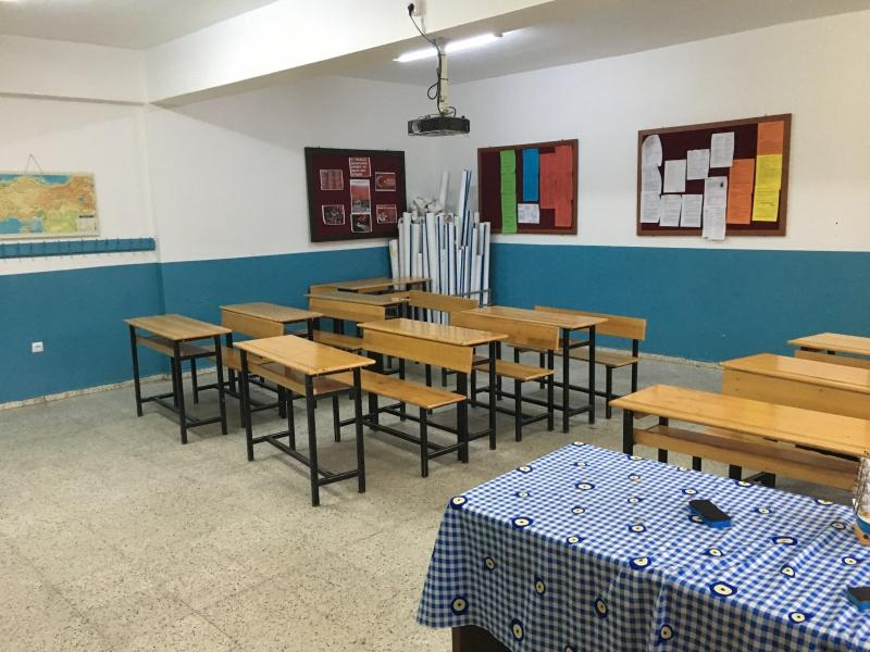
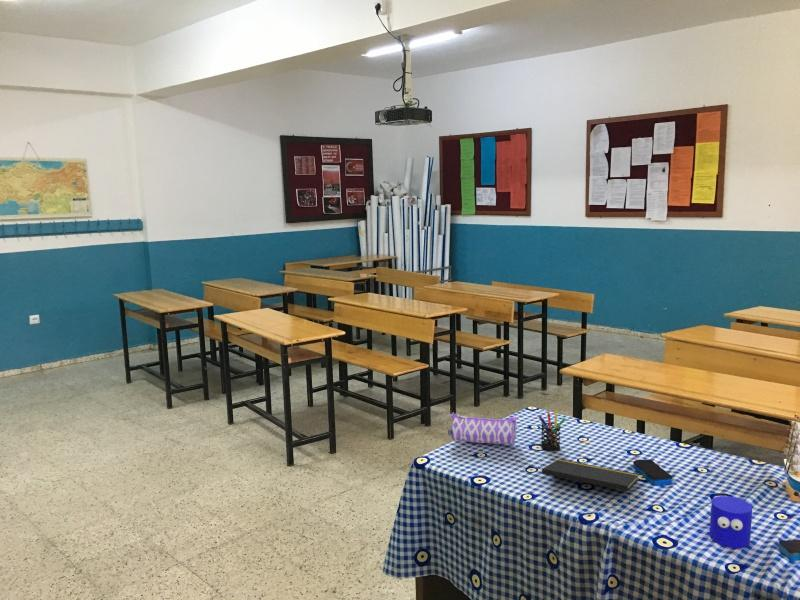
+ pen holder (552, 429)
+ pencil case (483, 428)
+ cup (730, 522)
+ notepad (590, 474)
